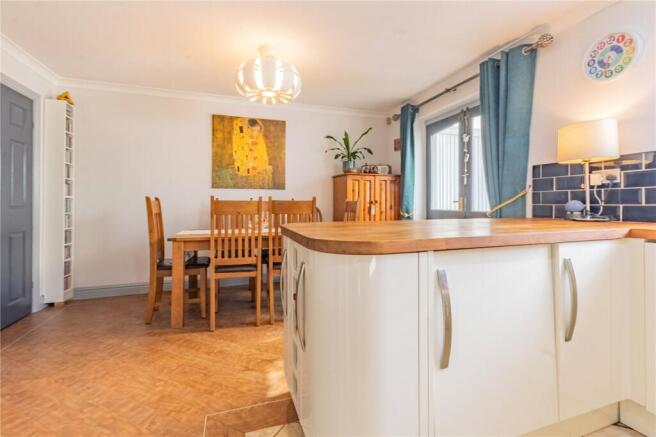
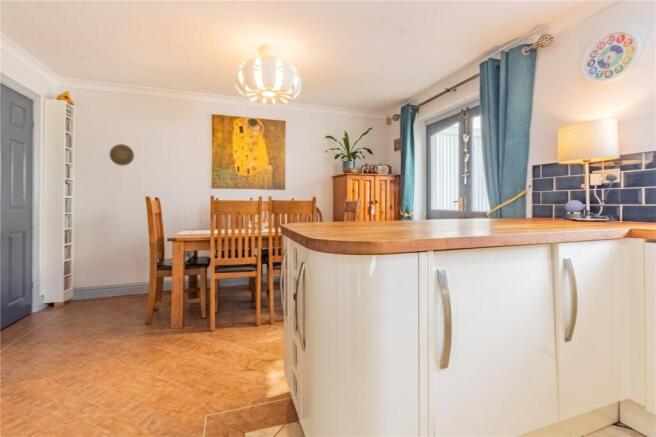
+ decorative plate (121, 154)
